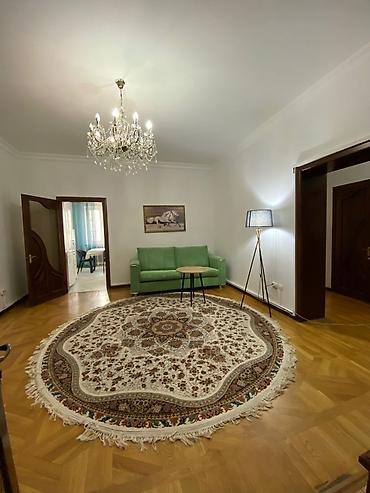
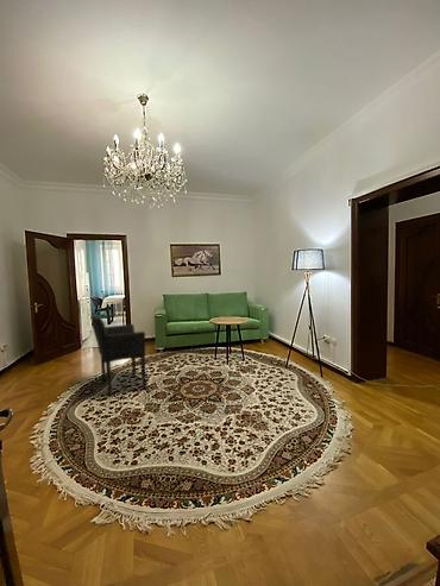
+ armchair (118, 349)
